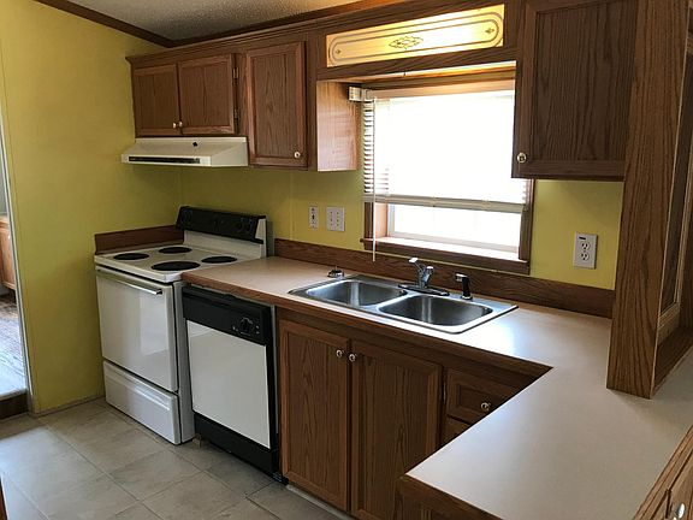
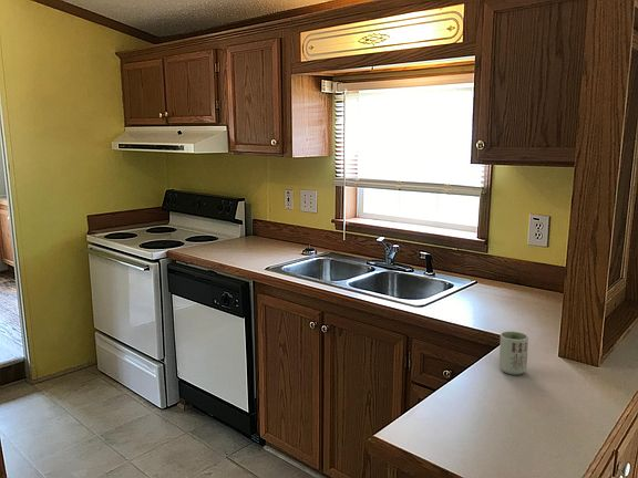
+ cup (513, 353)
